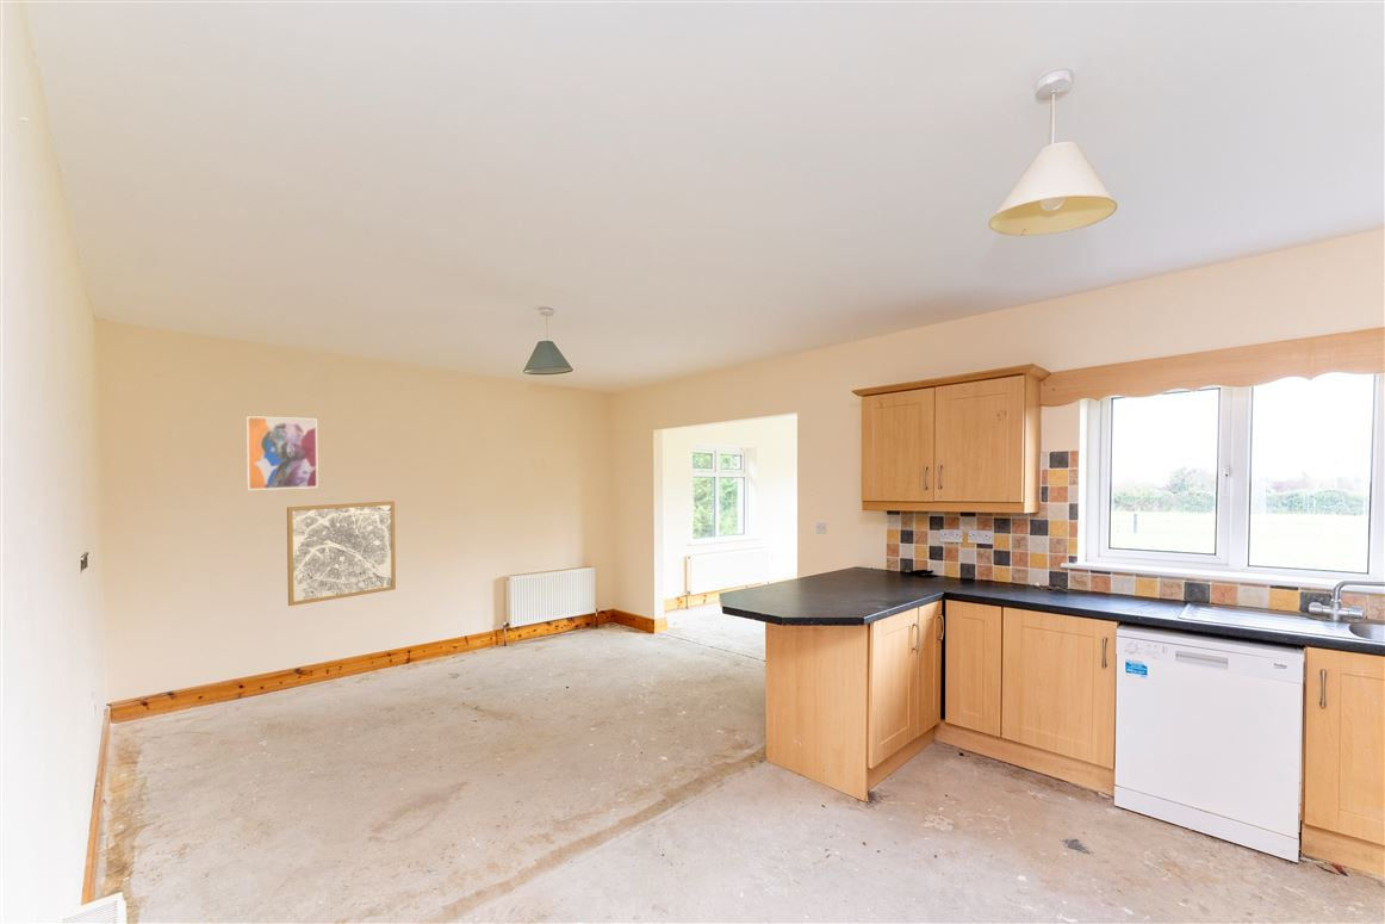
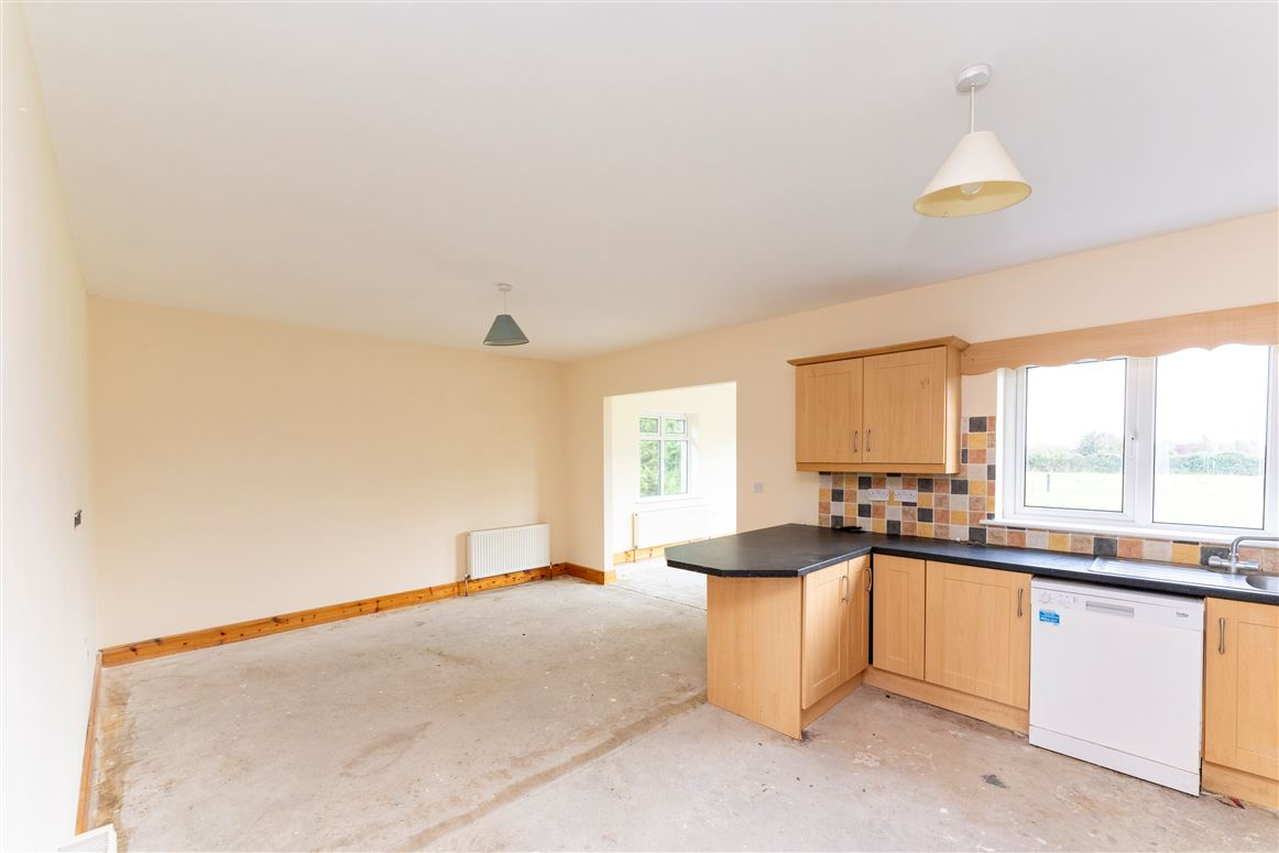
- wall art (343, 550)
- wall art (282, 453)
